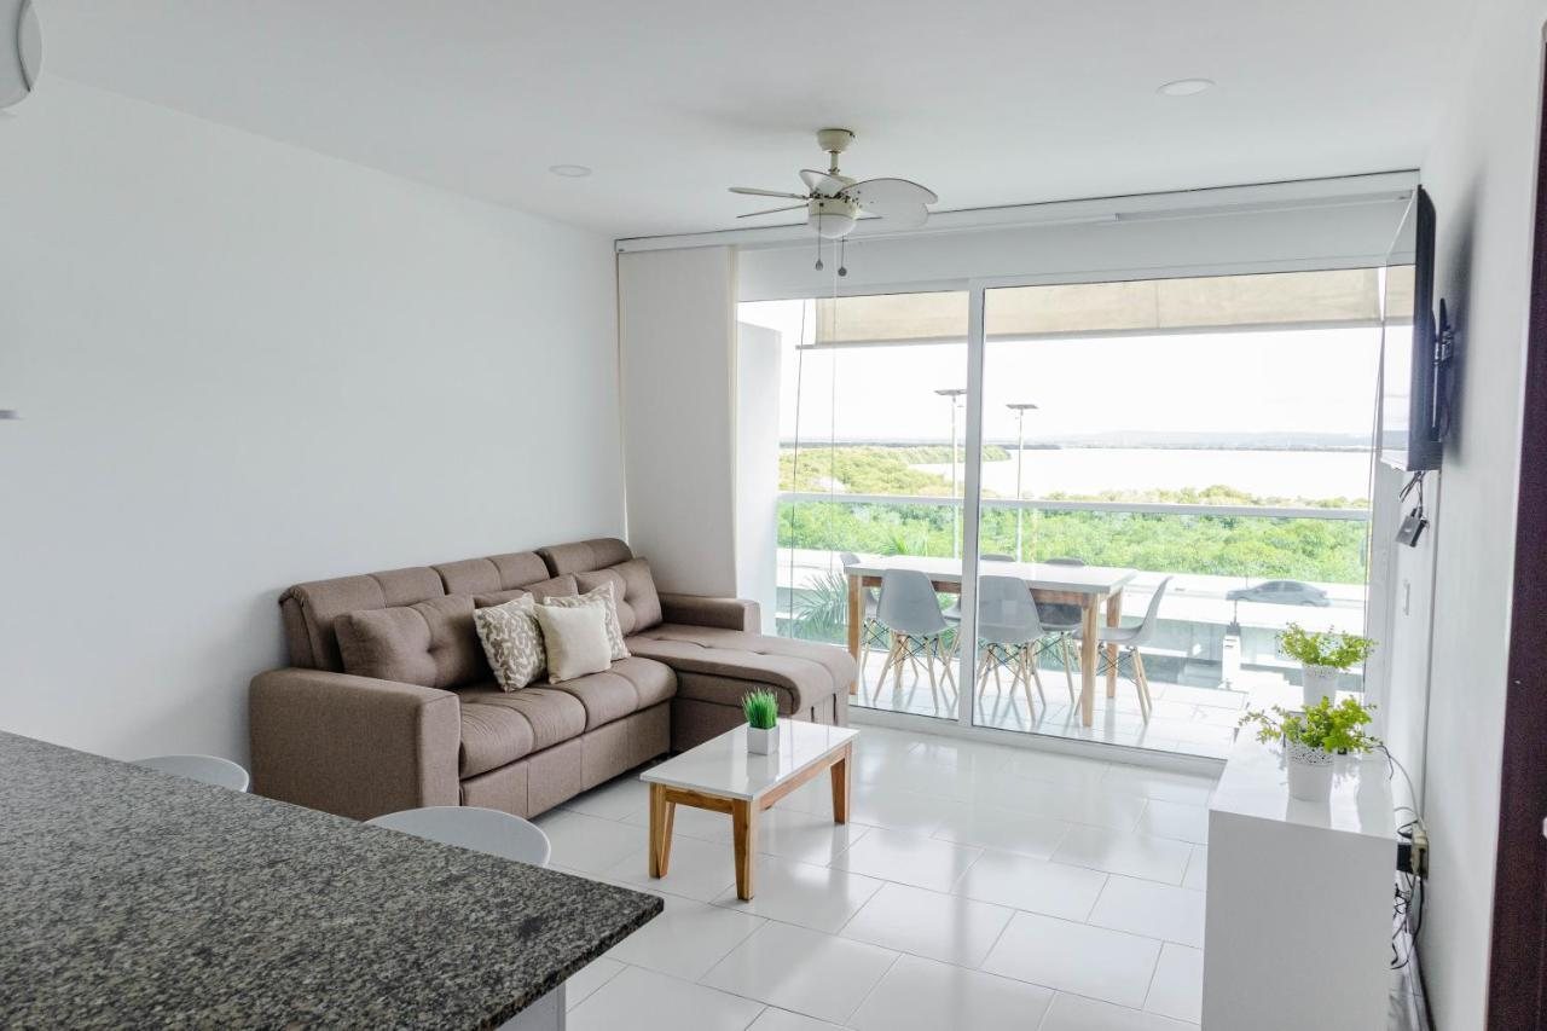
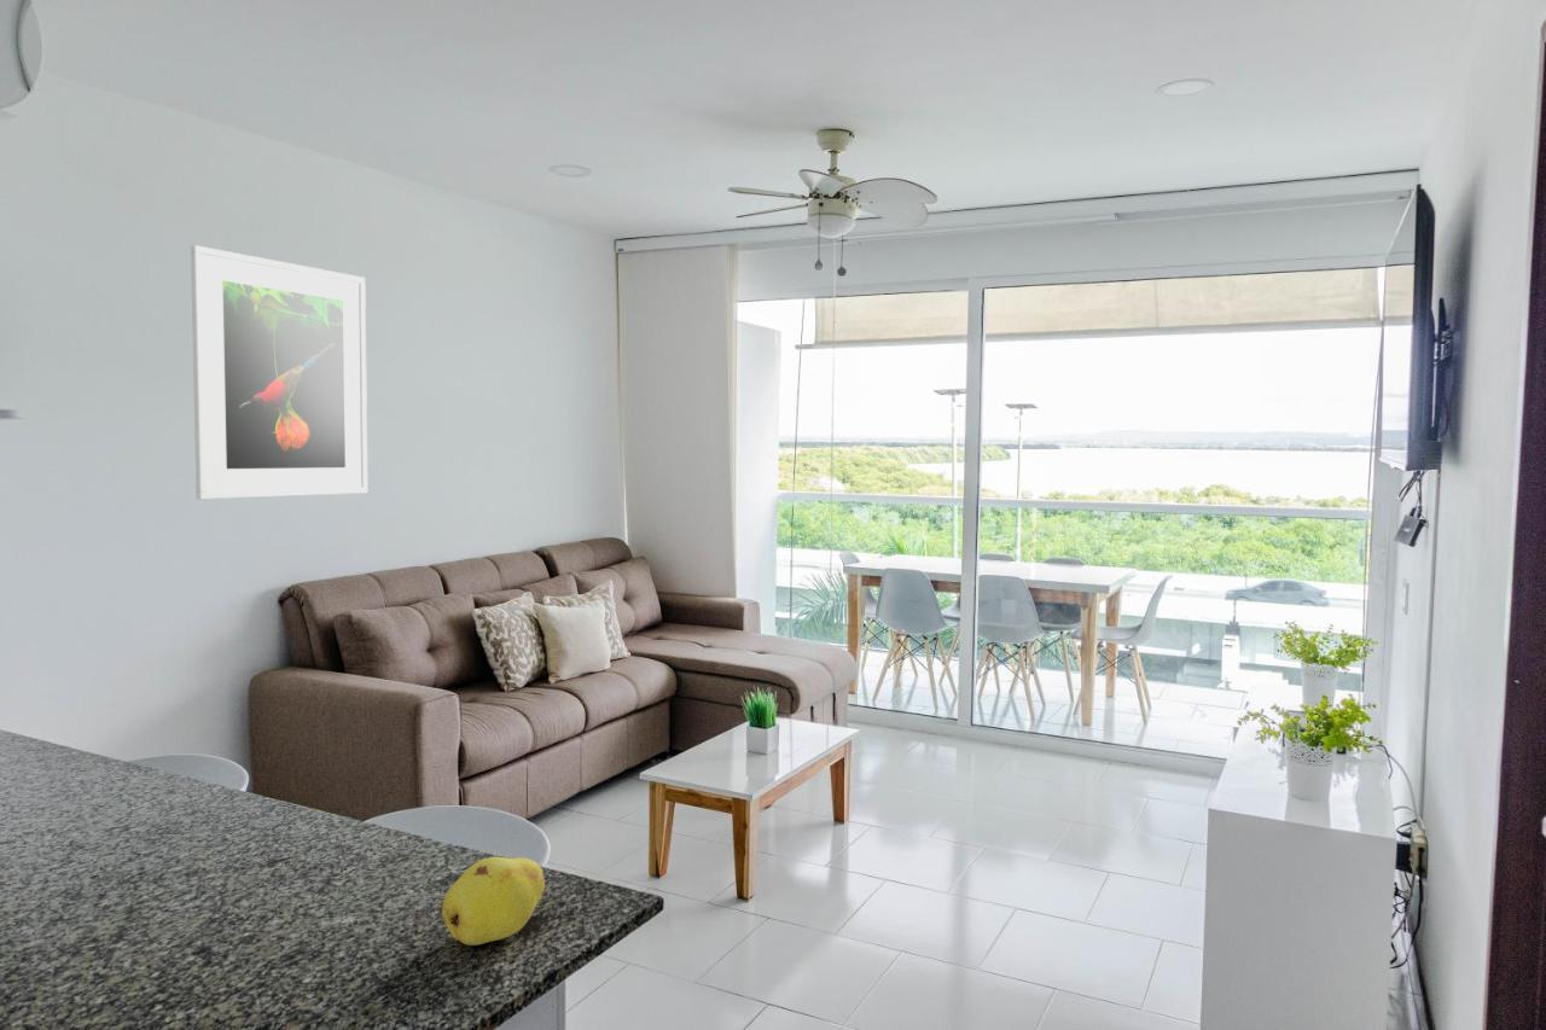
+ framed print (286, 379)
+ fruit (498, 896)
